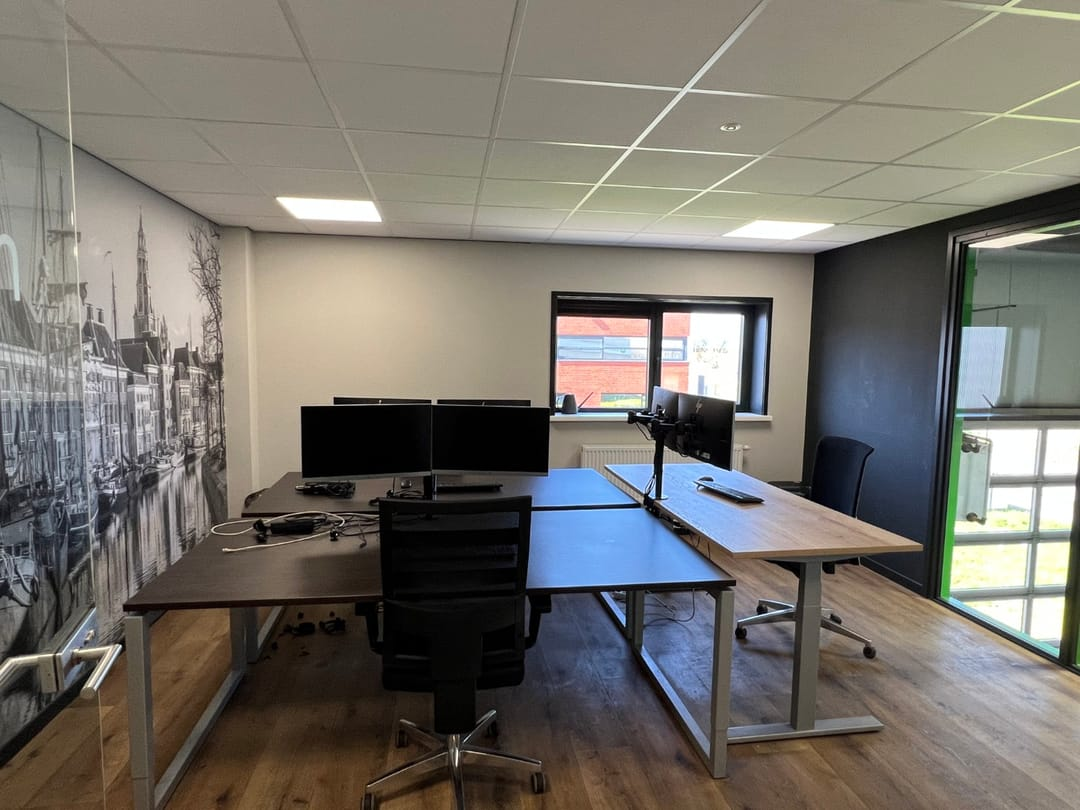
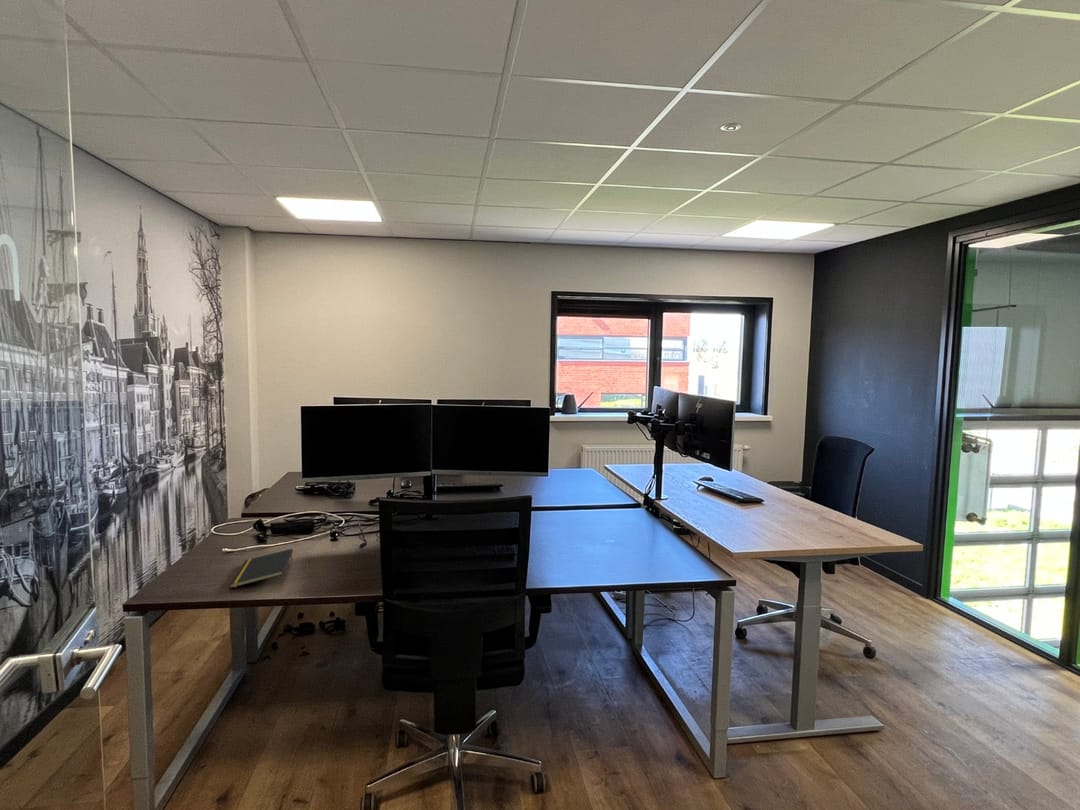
+ notepad (263, 567)
